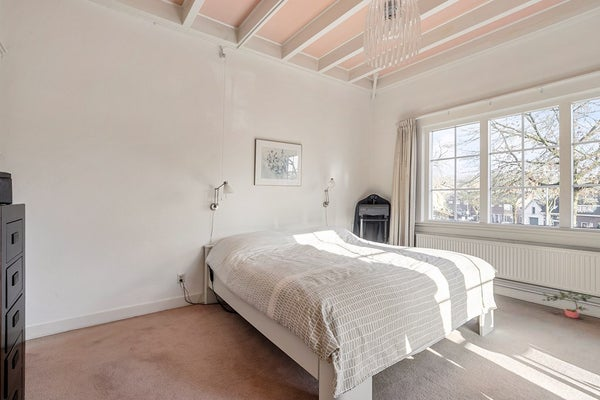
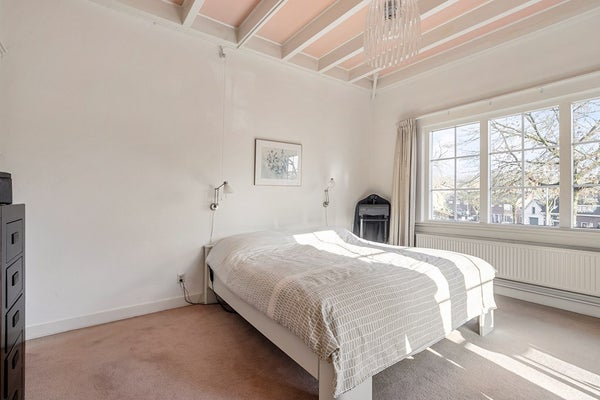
- potted plant (564, 298)
